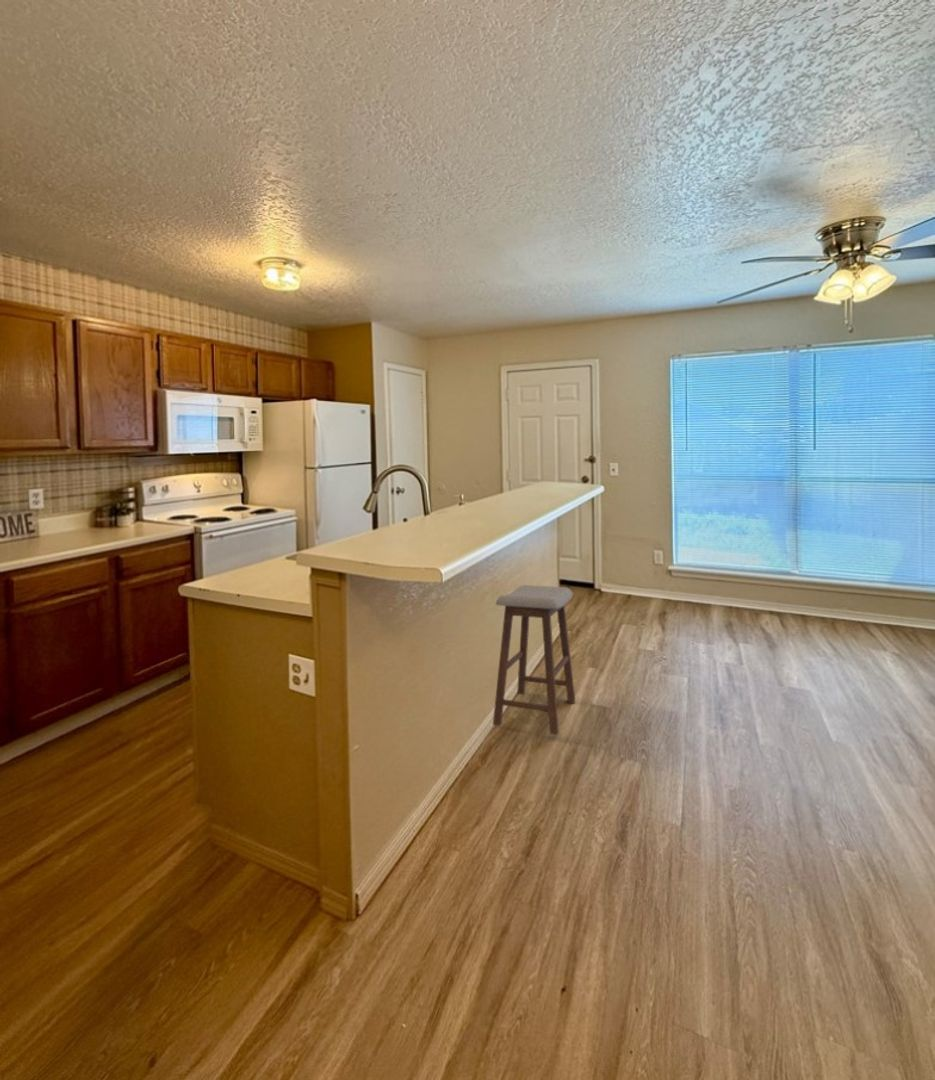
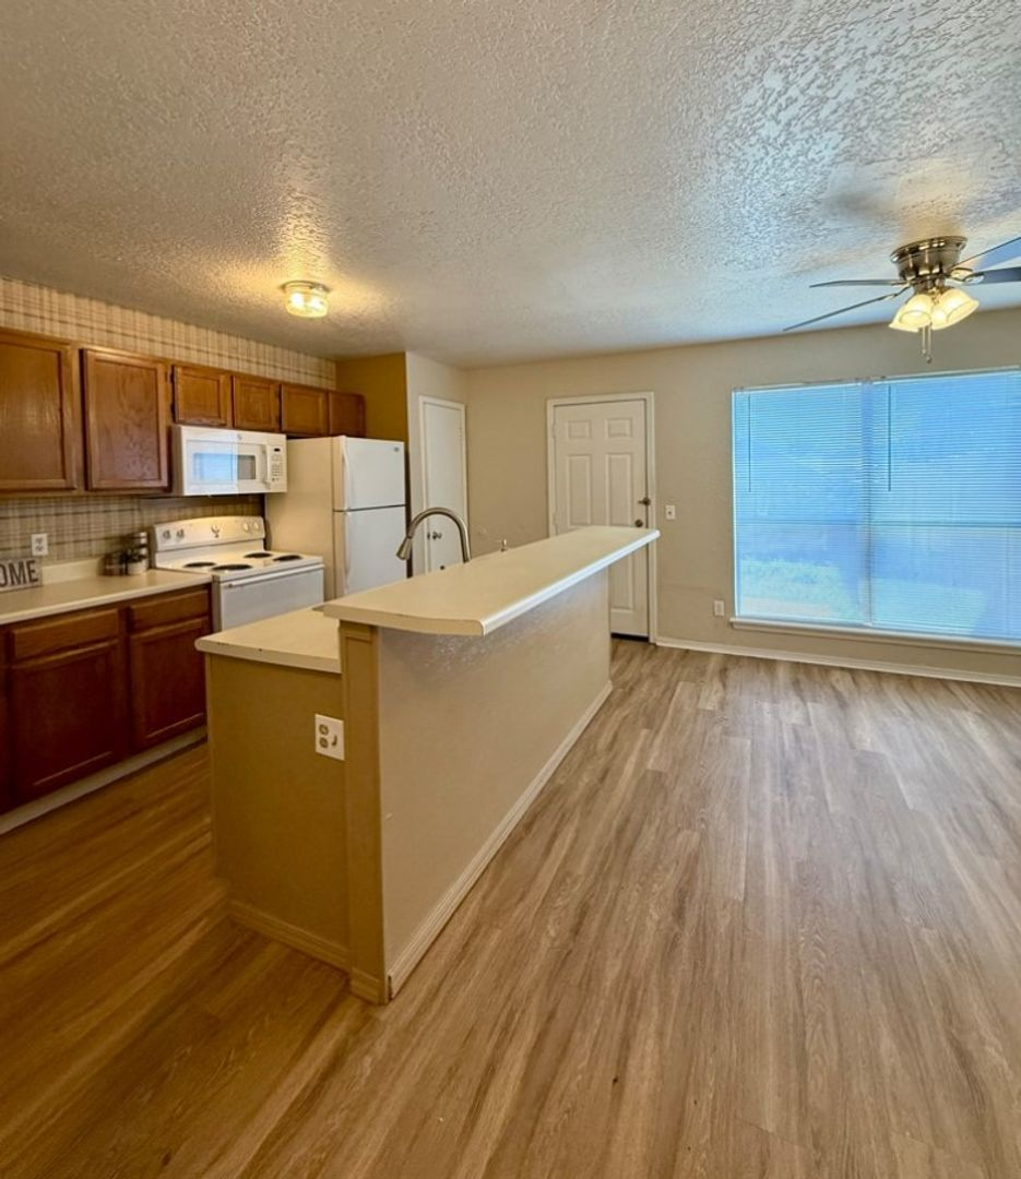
- bar stool (544, 652)
